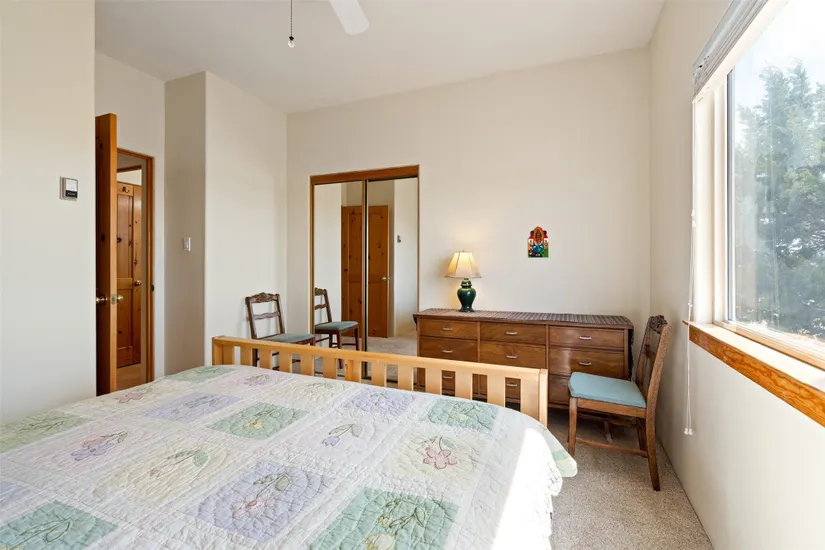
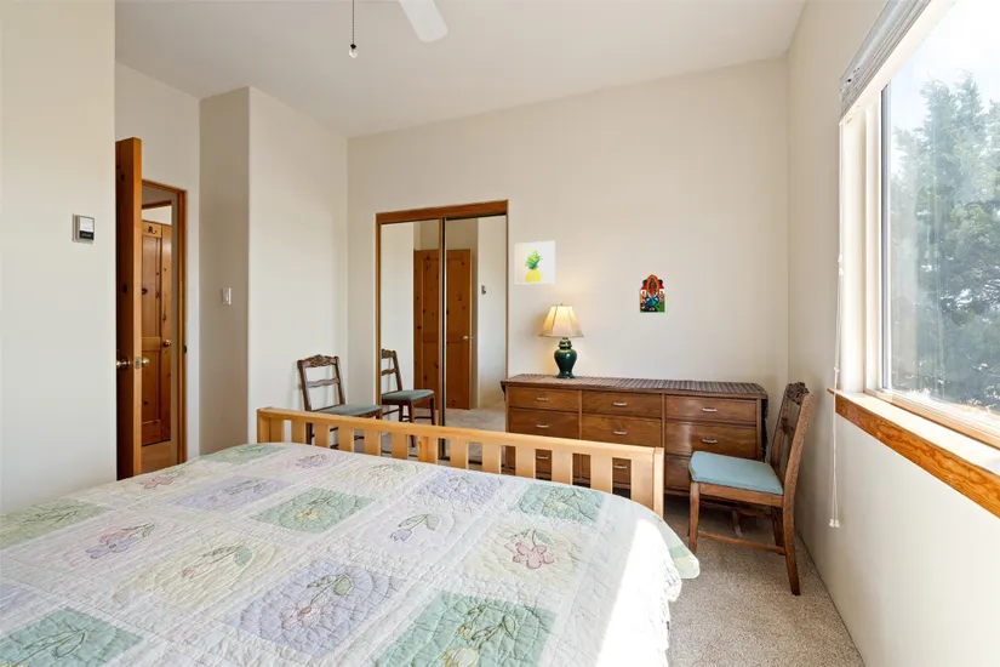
+ wall art (535, 263)
